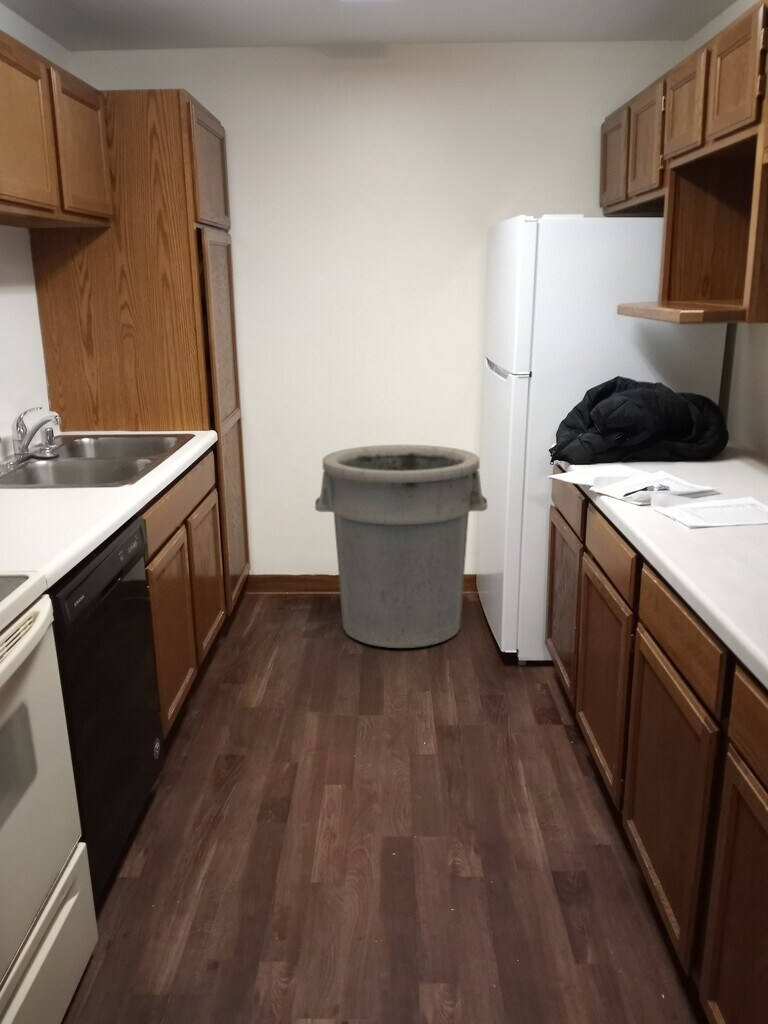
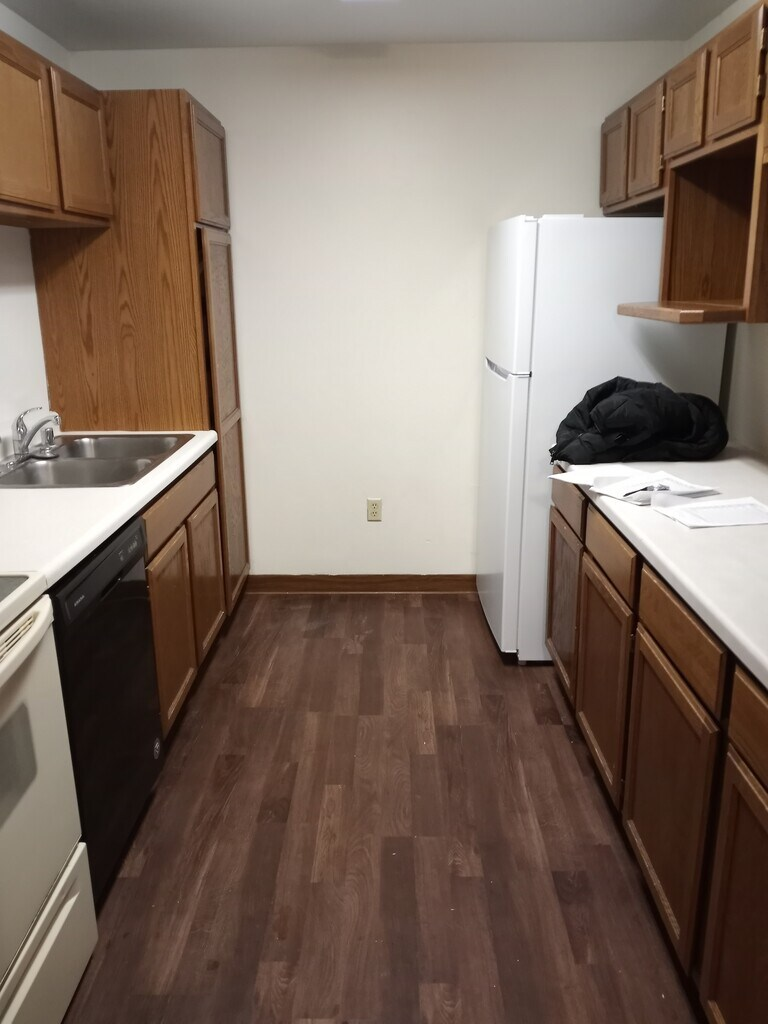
- trash can (401, 543)
